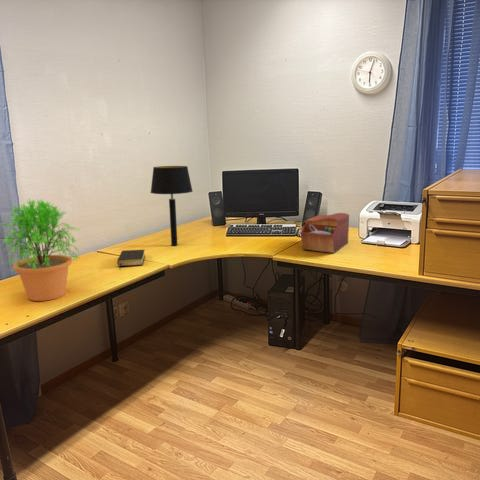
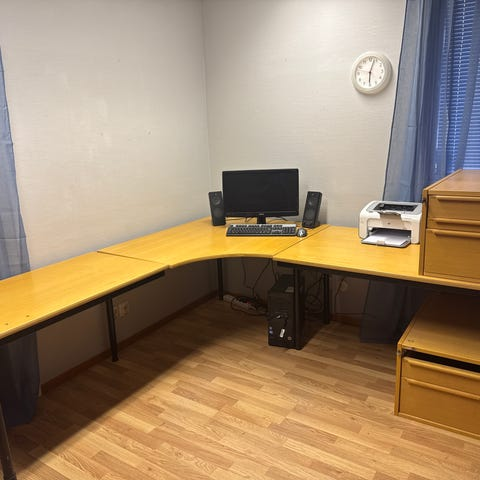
- potted plant (42, 247)
- table lamp (172, 206)
- bible (131, 258)
- sewing box (323, 231)
